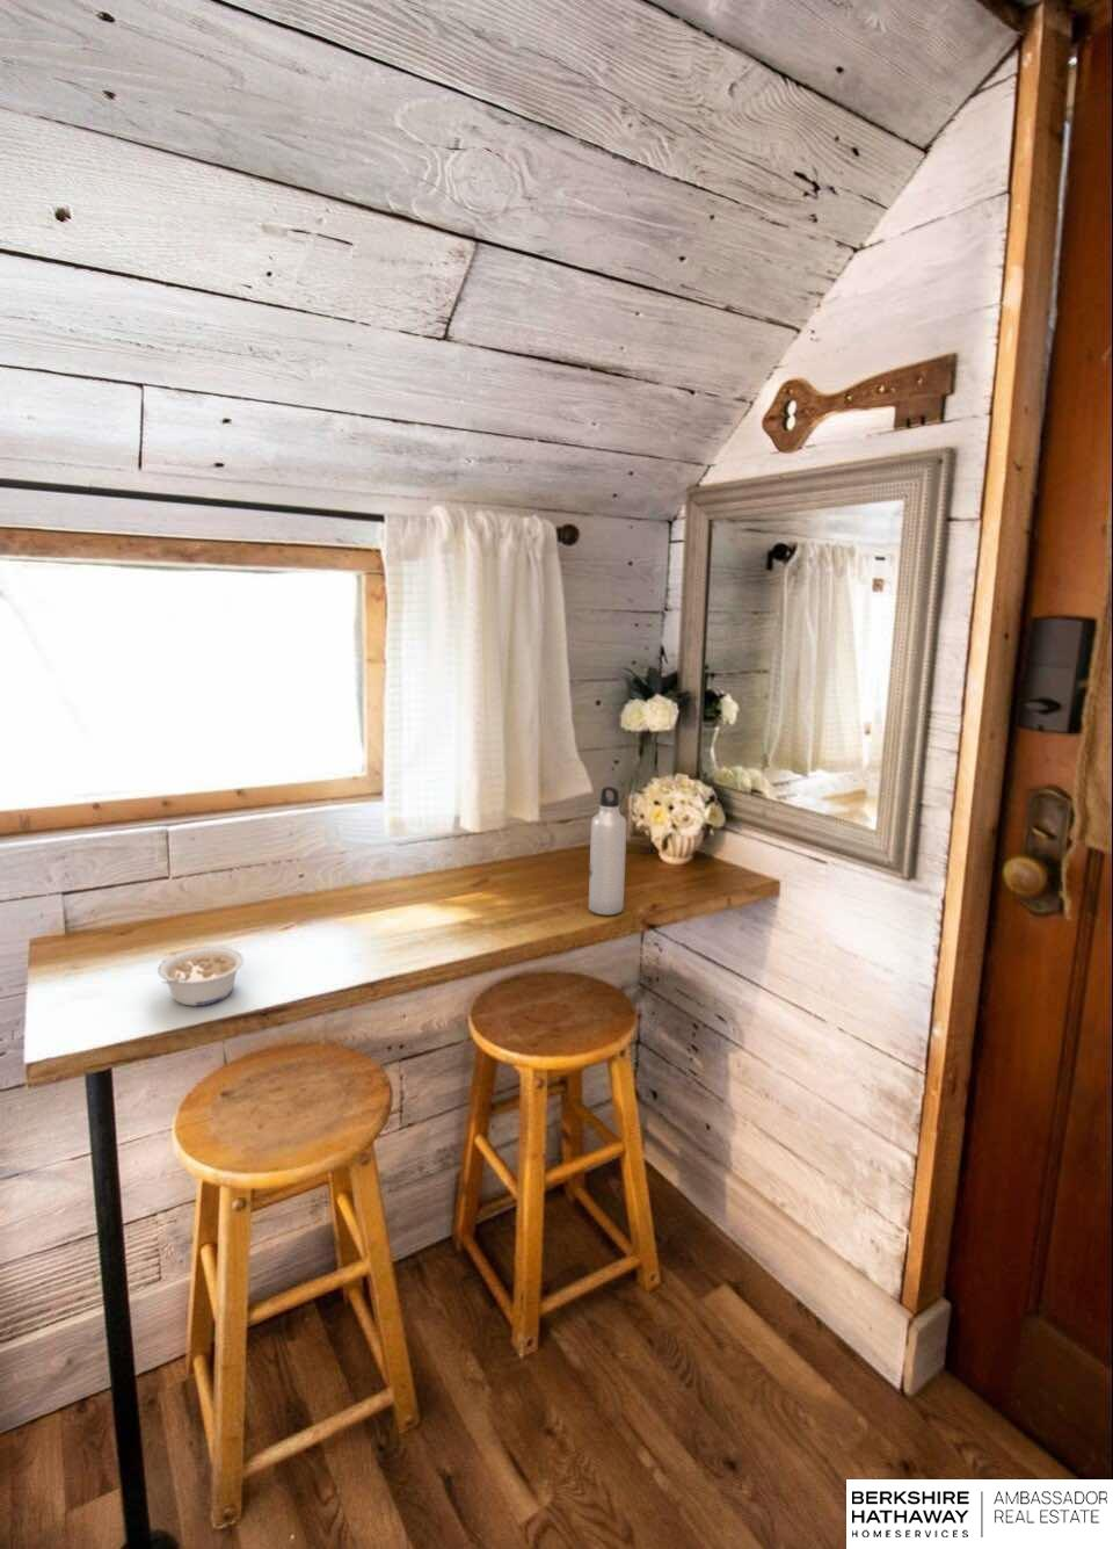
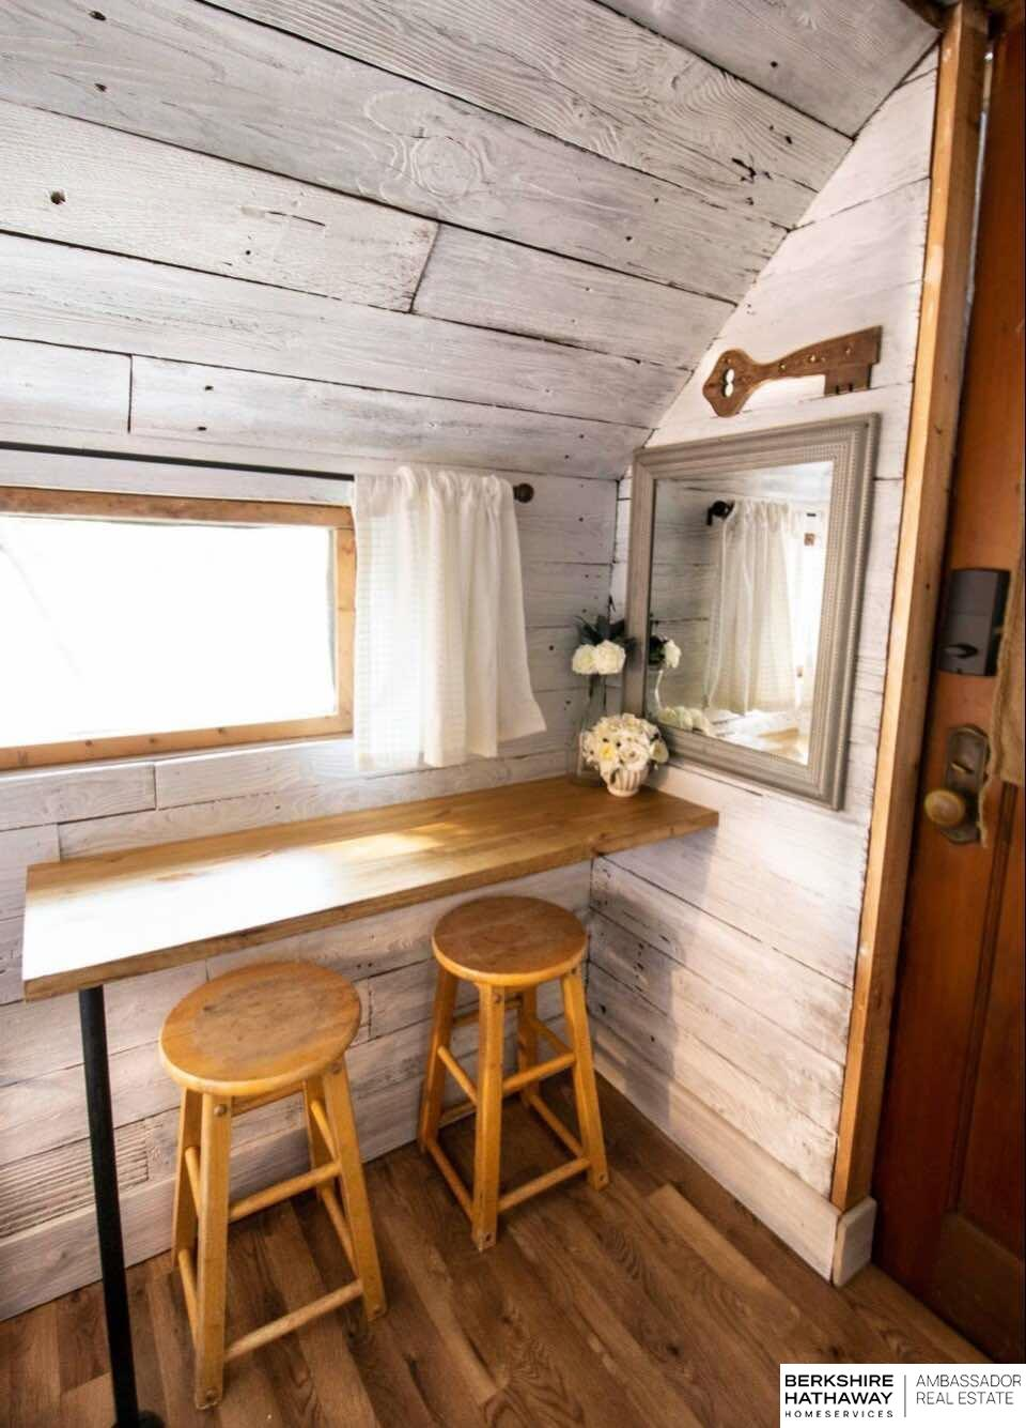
- water bottle (607, 848)
- legume (202, 975)
